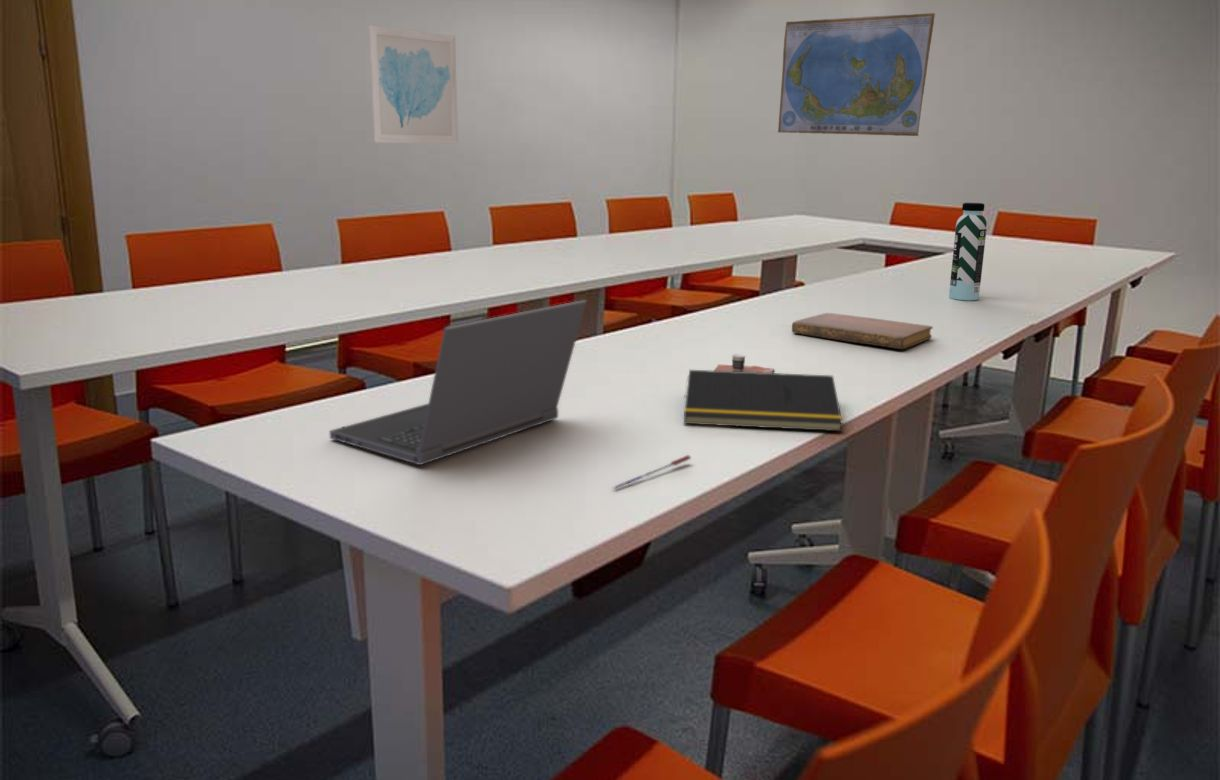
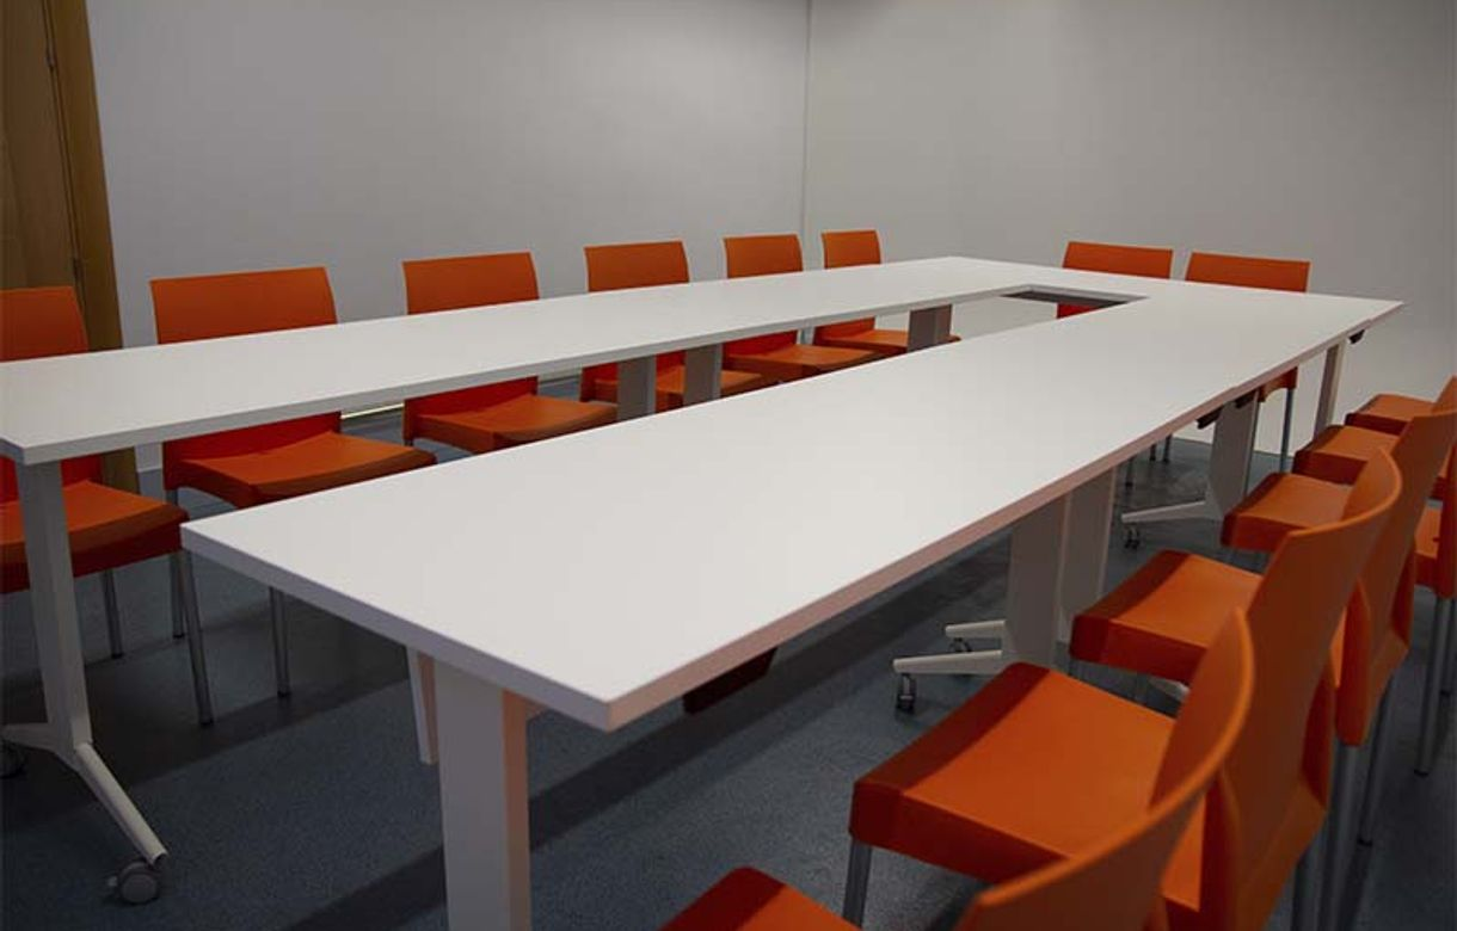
- world map (851, 76)
- pen (652, 471)
- notepad (761, 398)
- notebook (862, 329)
- laptop computer (459, 368)
- cup (743, 363)
- wall art (415, 87)
- water bottle (968, 251)
